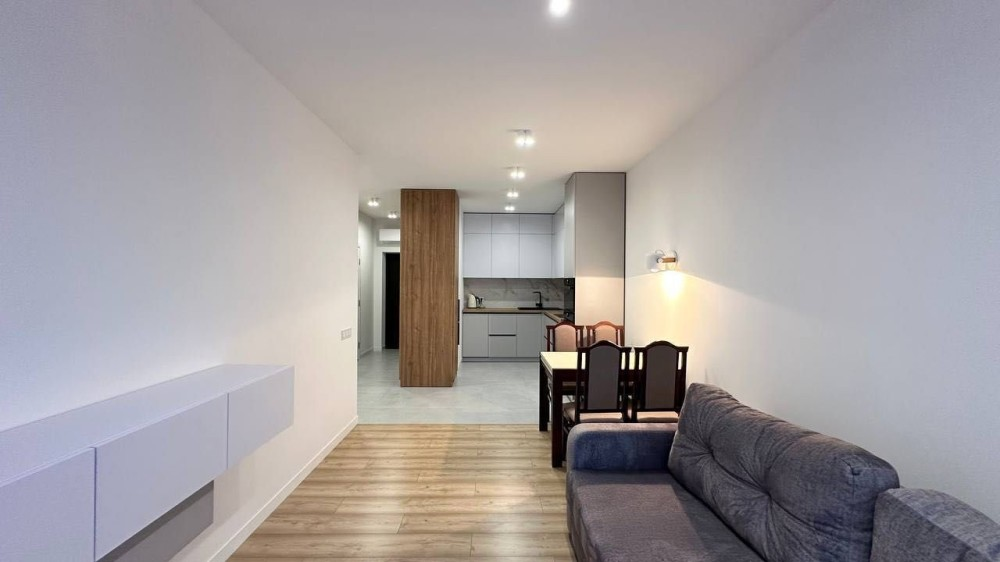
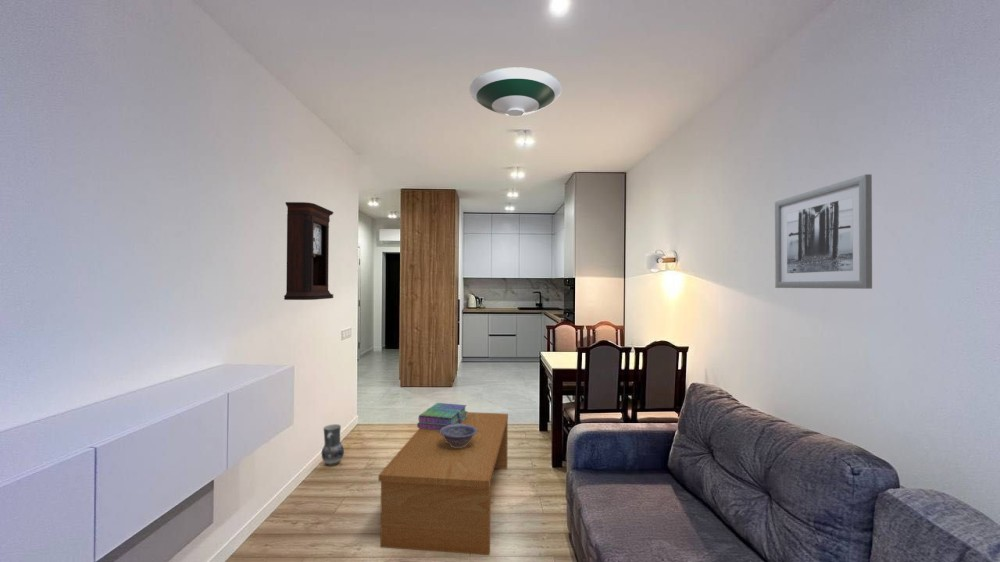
+ vase (332, 445)
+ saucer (515, 102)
+ decorative bowl (458, 437)
+ coffee table (455, 469)
+ wall art (816, 239)
+ stack of books (443, 415)
+ pendulum clock (312, 253)
